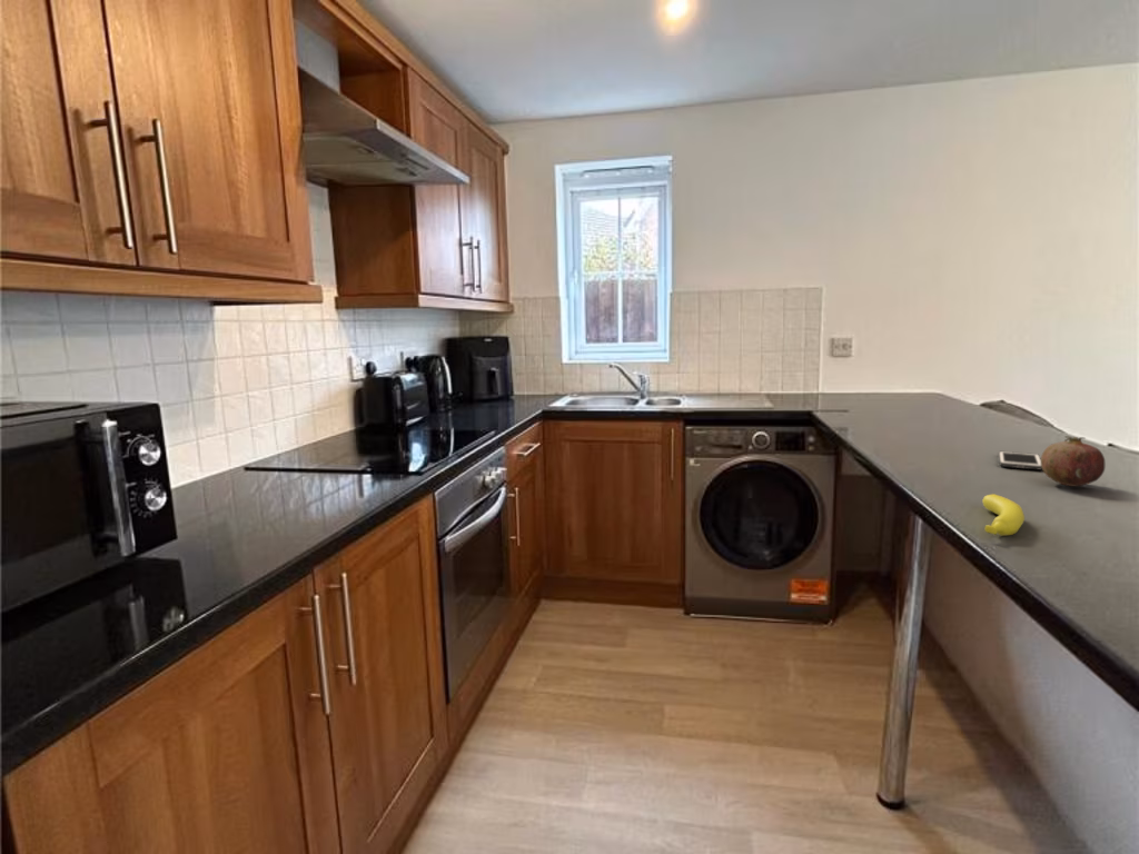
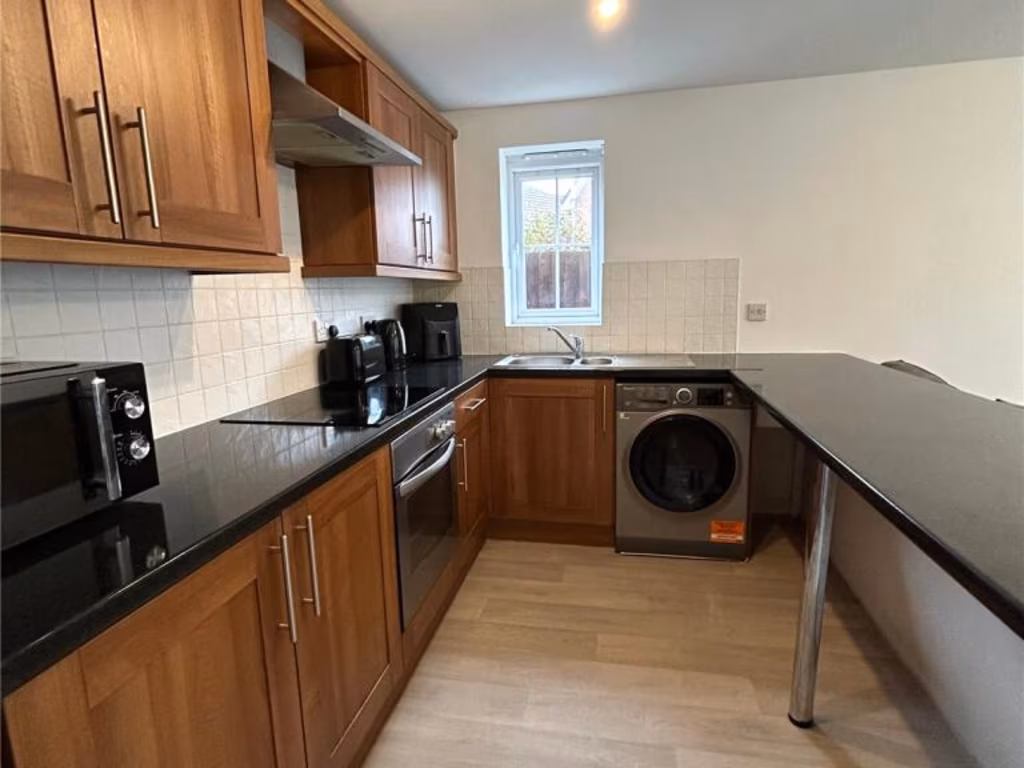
- fruit (1072, 460)
- banana (1001, 515)
- cell phone (1019, 459)
